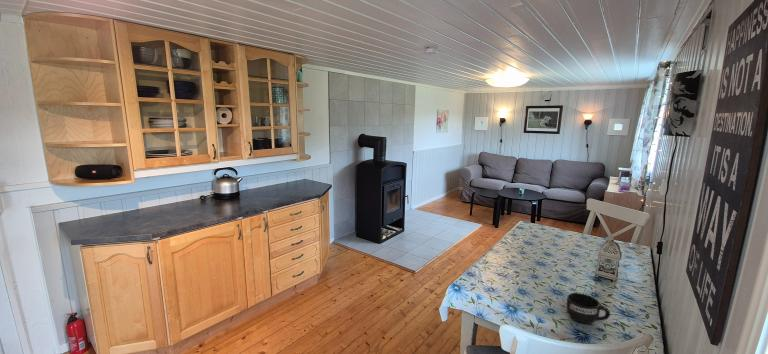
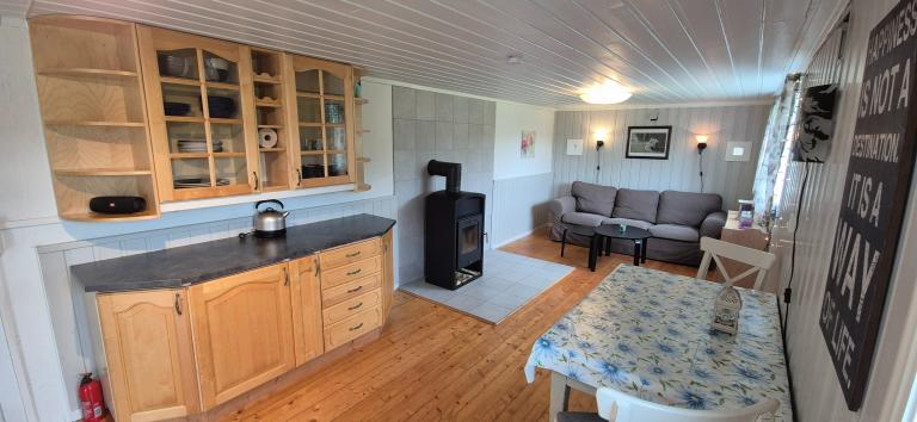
- mug (587, 310)
